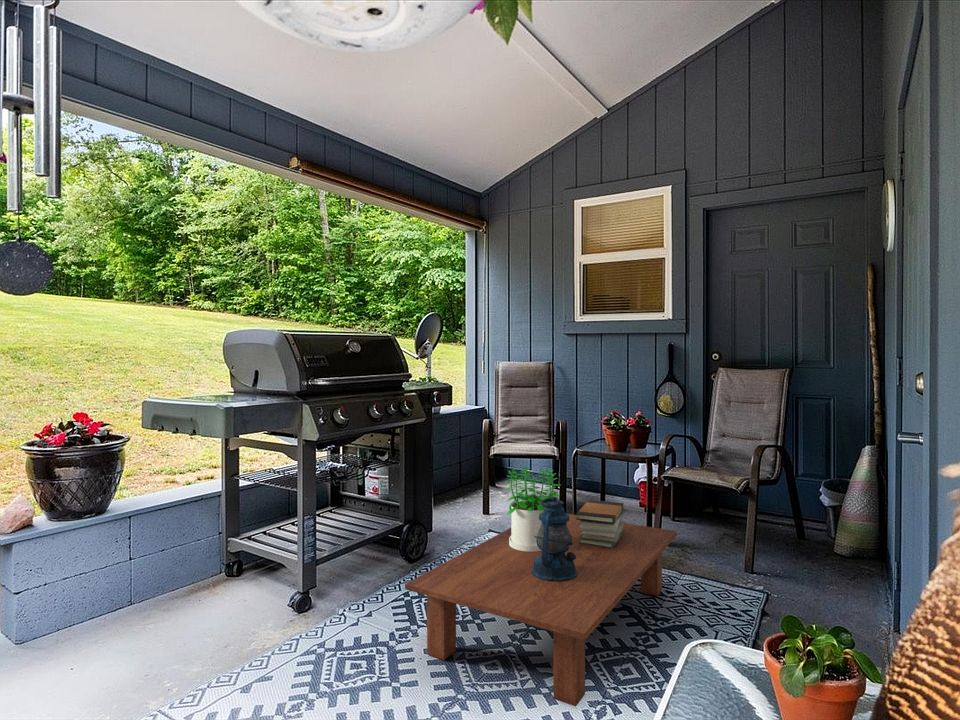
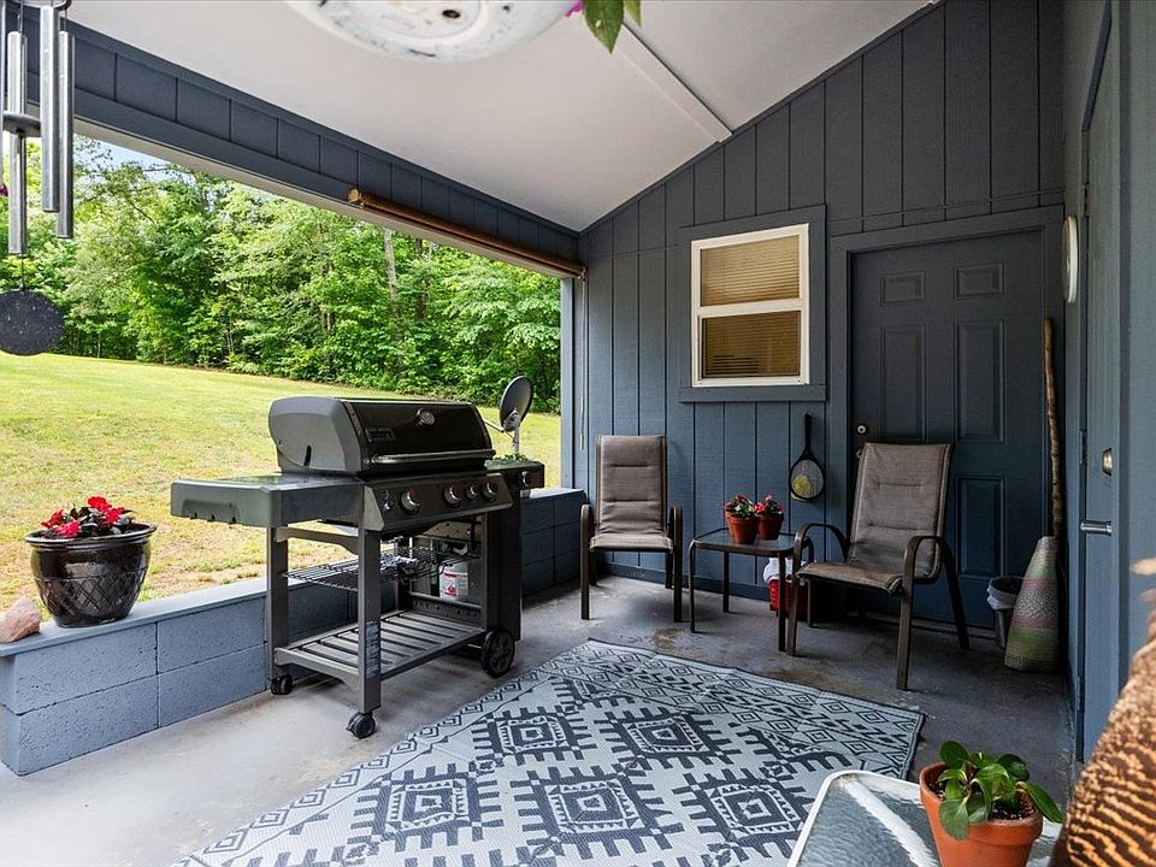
- book stack (601, 522)
- lantern (554, 534)
- potted plant (531, 504)
- coffee table (558, 586)
